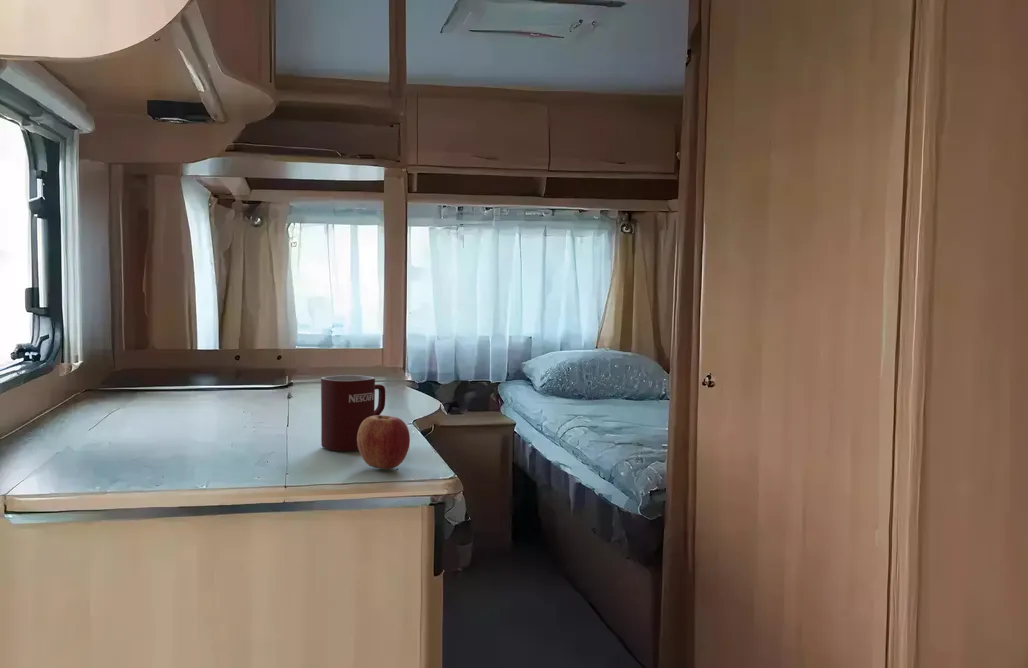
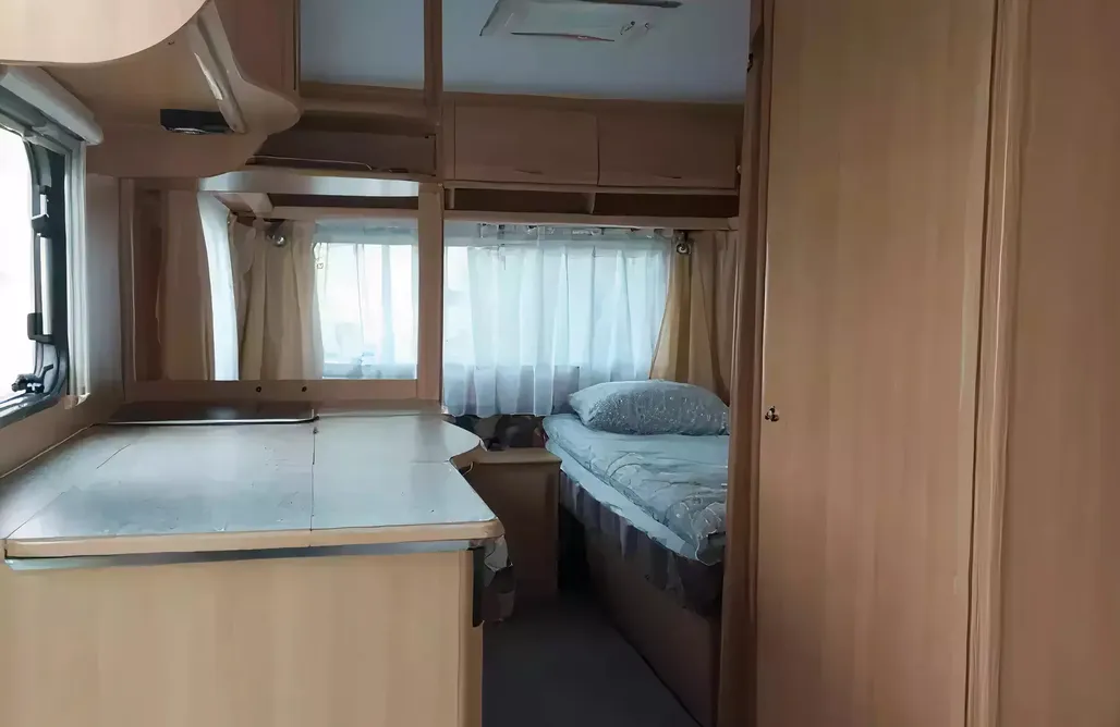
- apple (383, 441)
- mug (356, 410)
